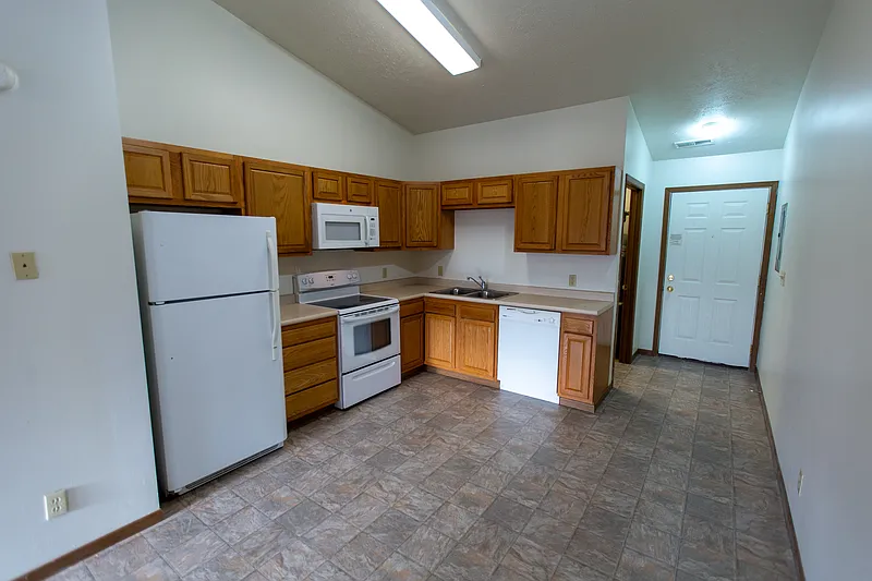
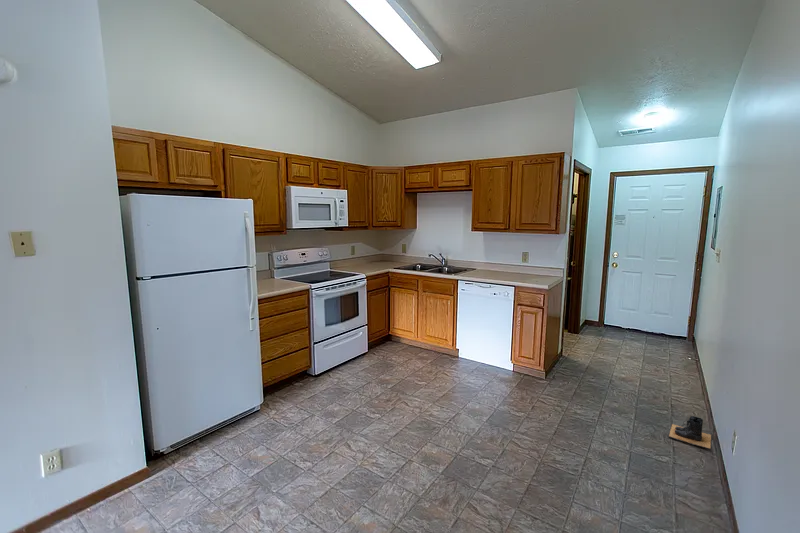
+ boots (691, 427)
